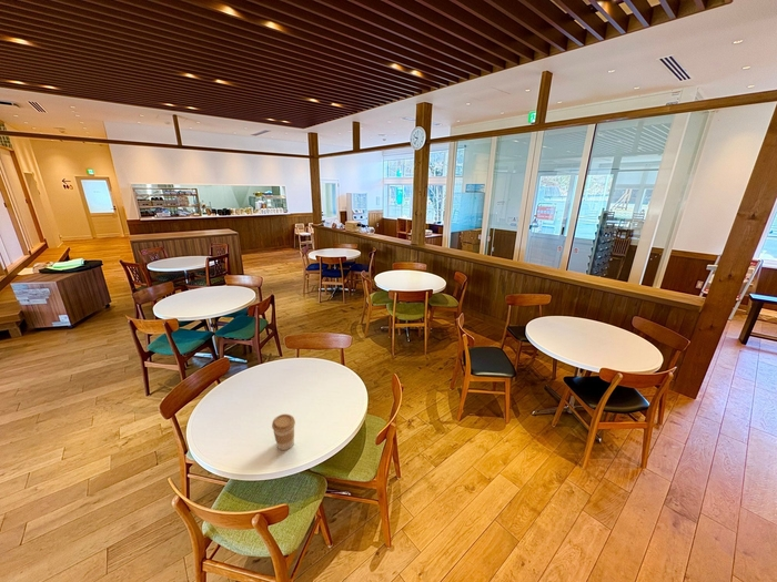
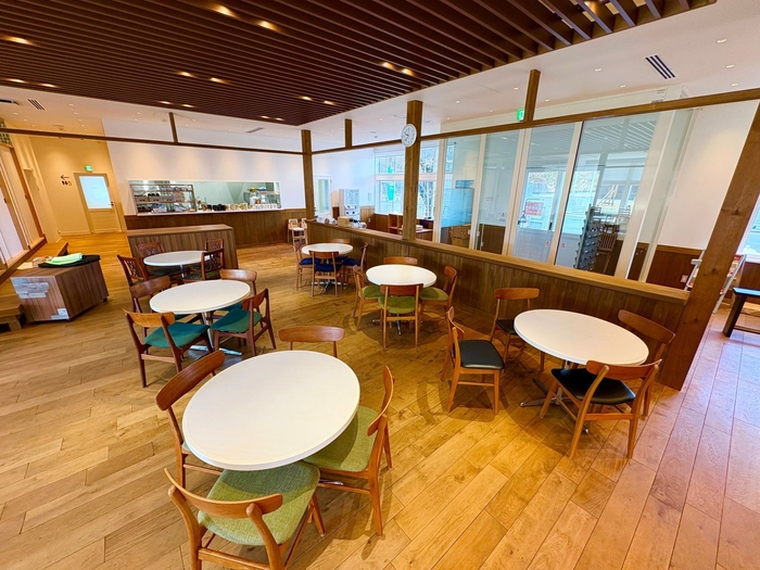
- coffee cup (284, 431)
